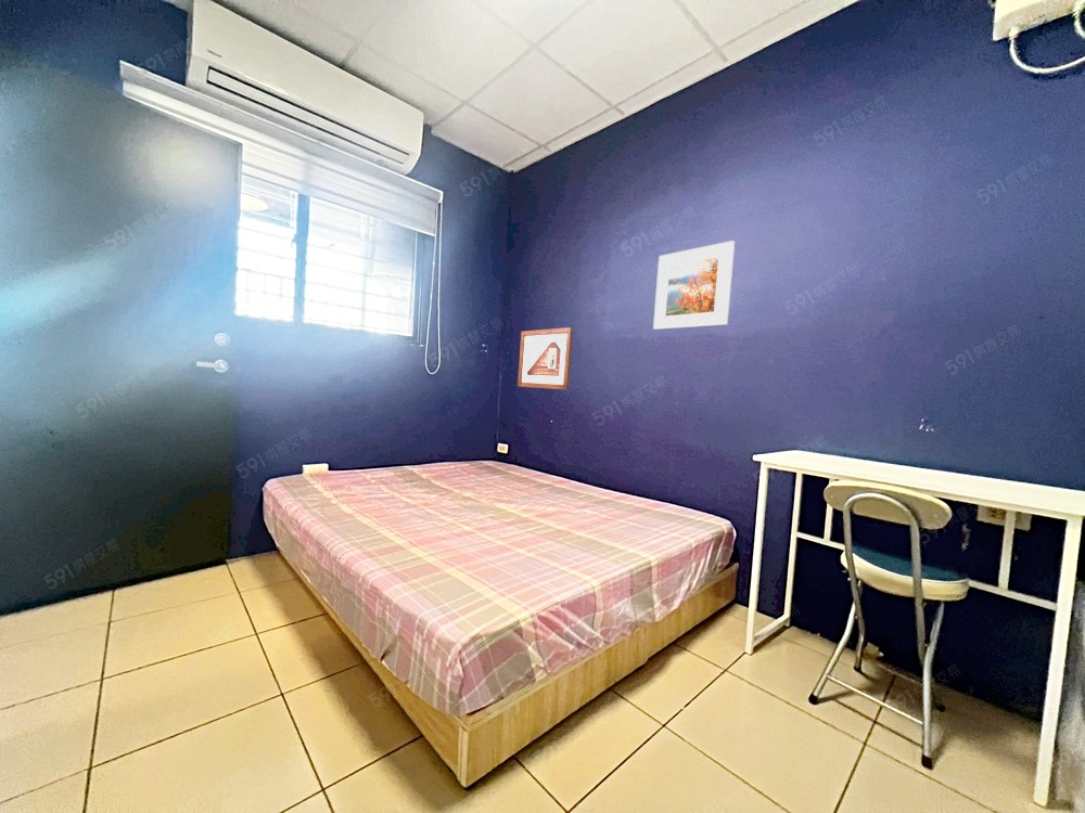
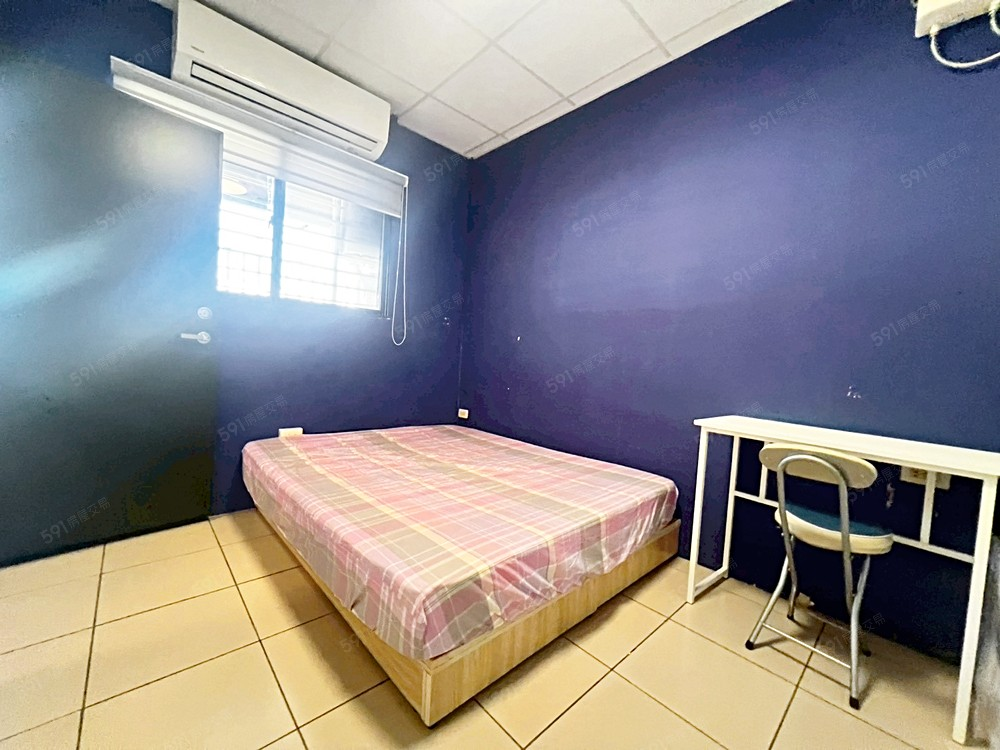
- picture frame (544, 359)
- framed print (691, 287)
